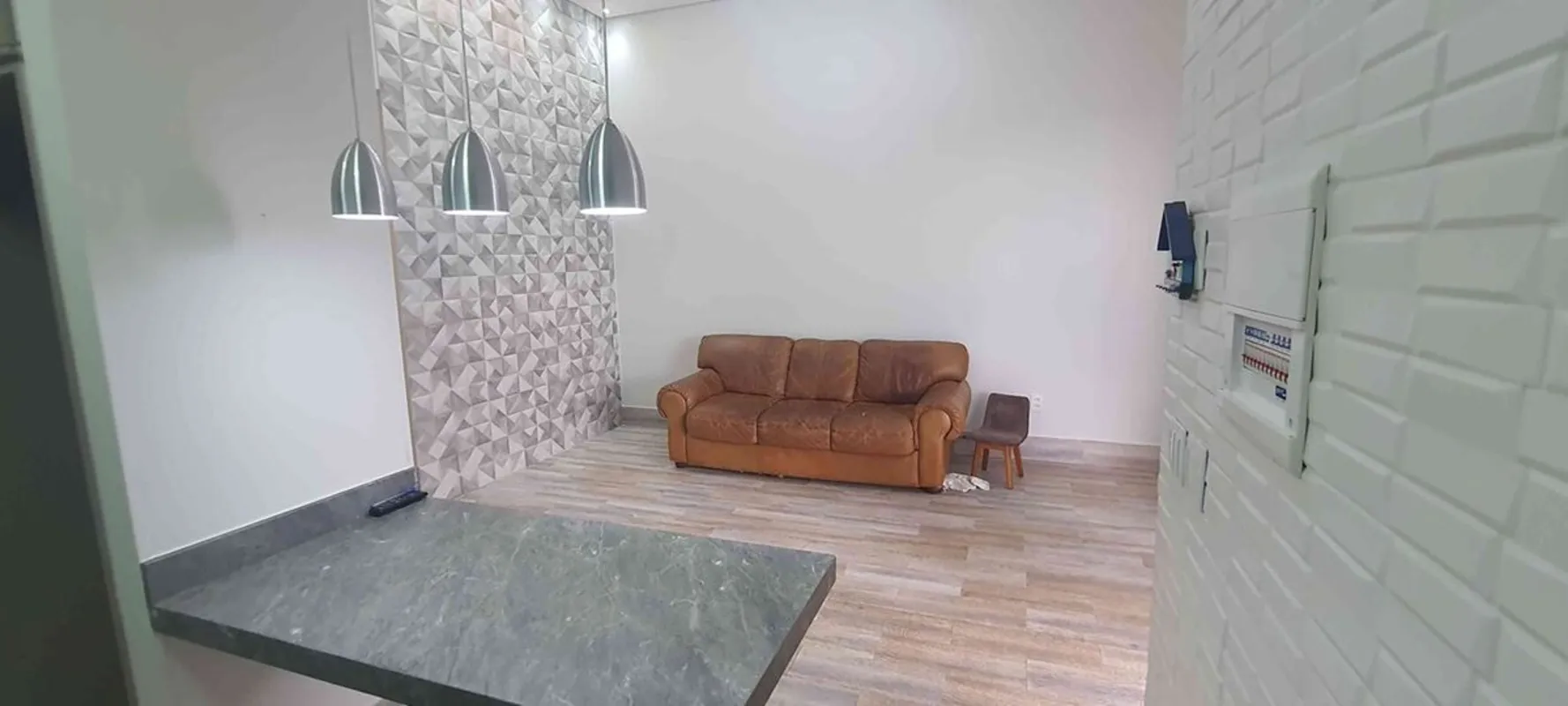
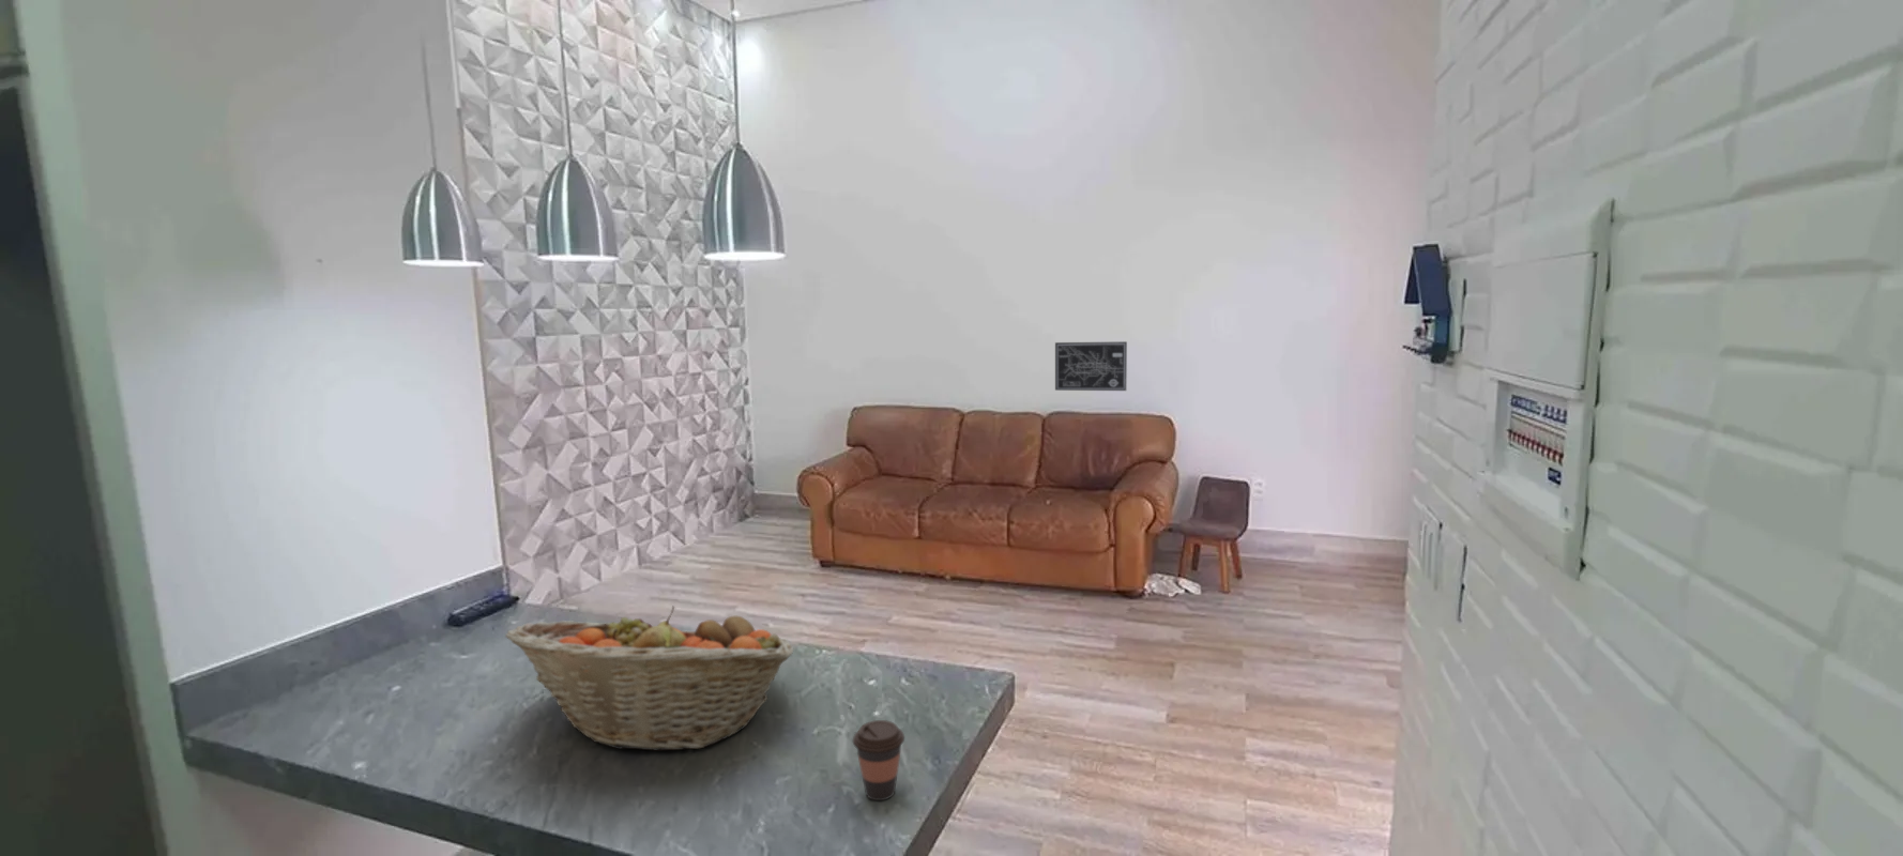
+ coffee cup (879, 760)
+ wall art (1090, 366)
+ fruit basket (655, 661)
